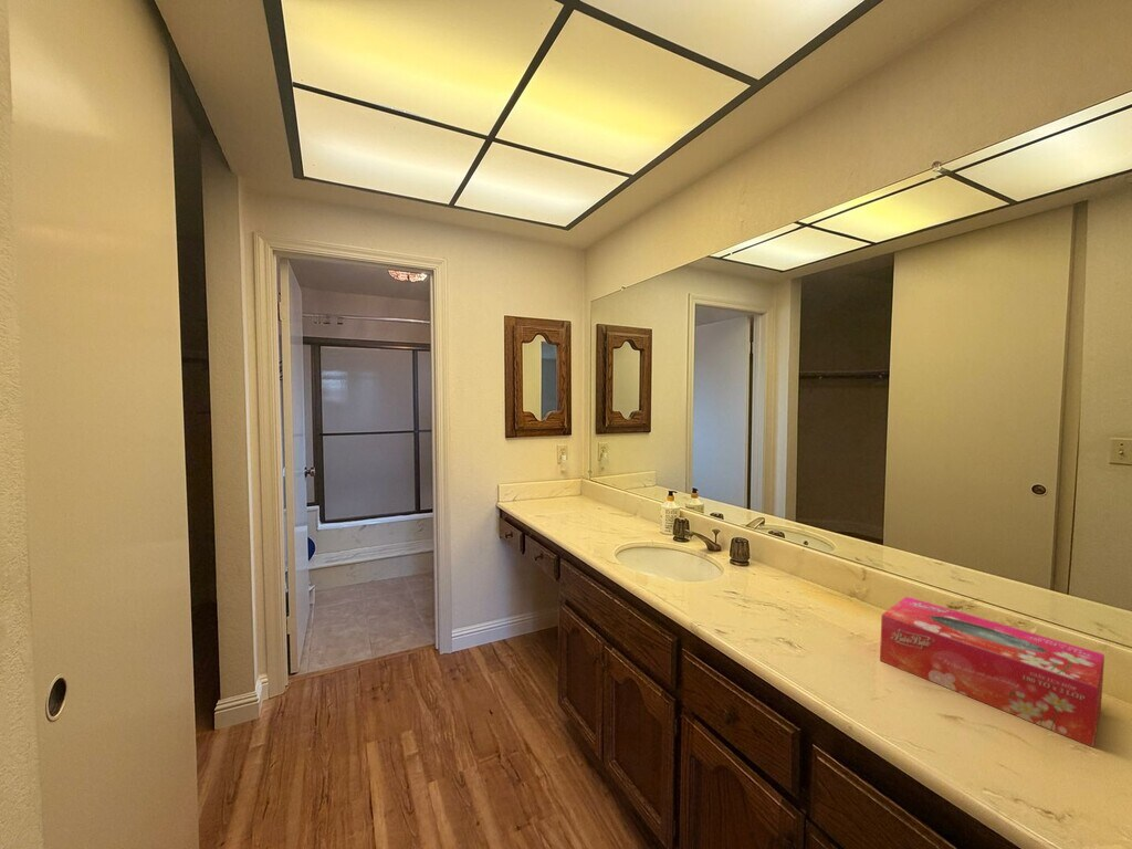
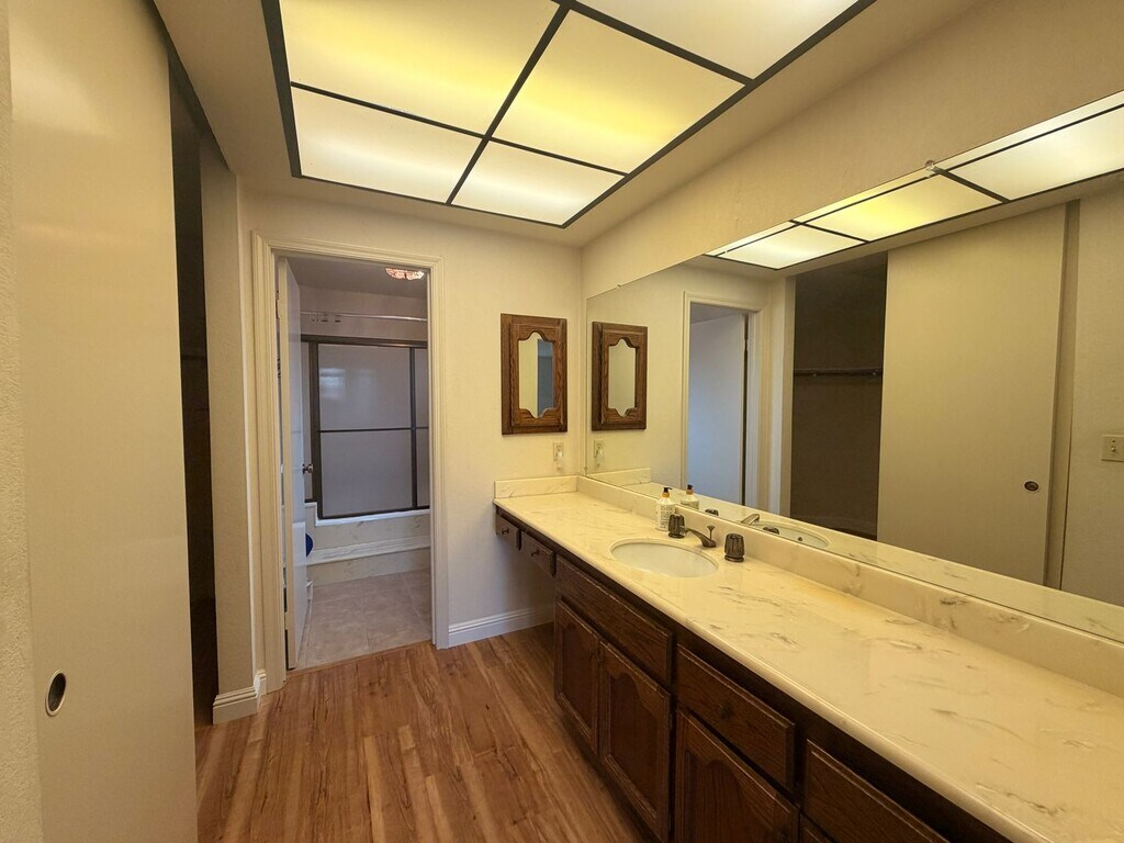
- tissue box (982, 657)
